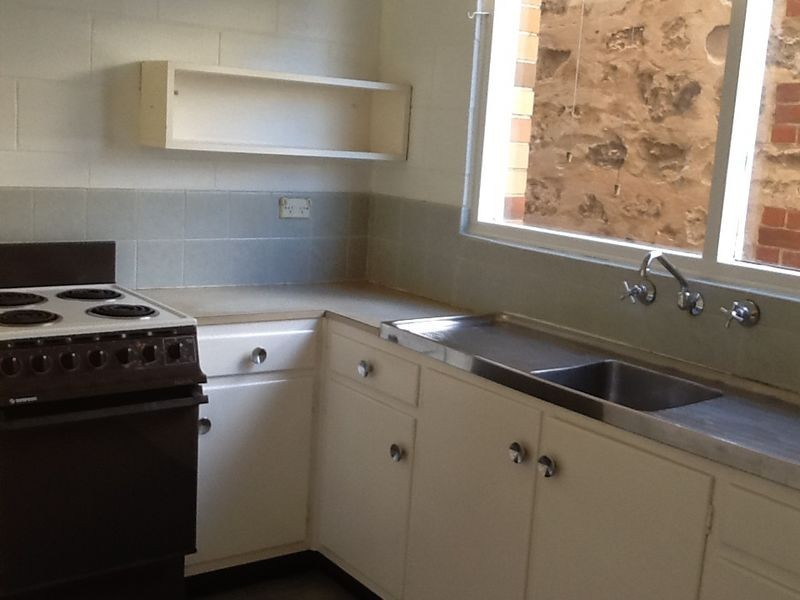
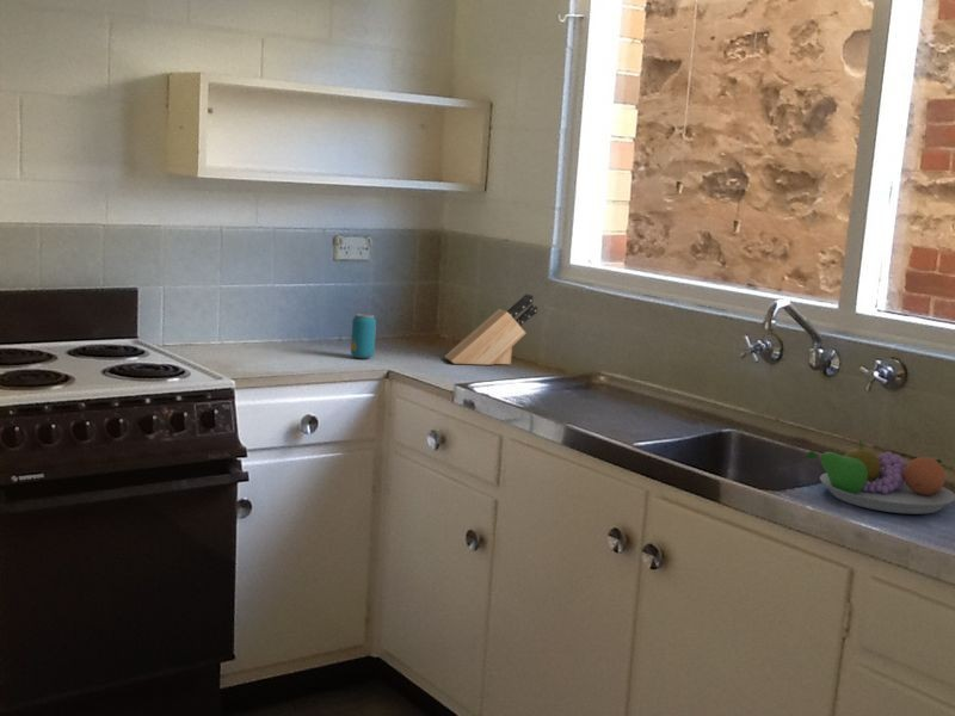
+ knife block (492, 327)
+ beverage can (363, 335)
+ fruit bowl (882, 473)
